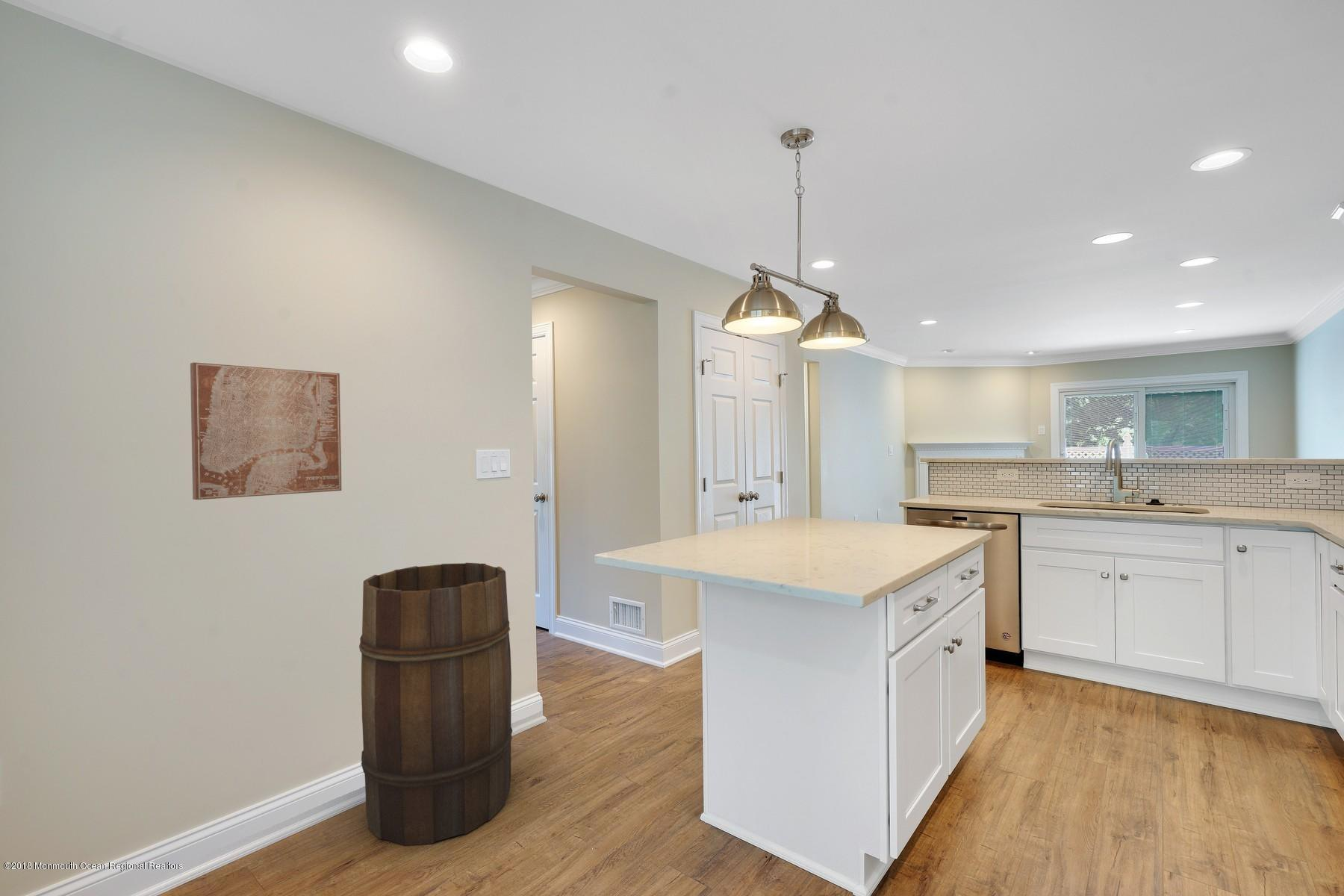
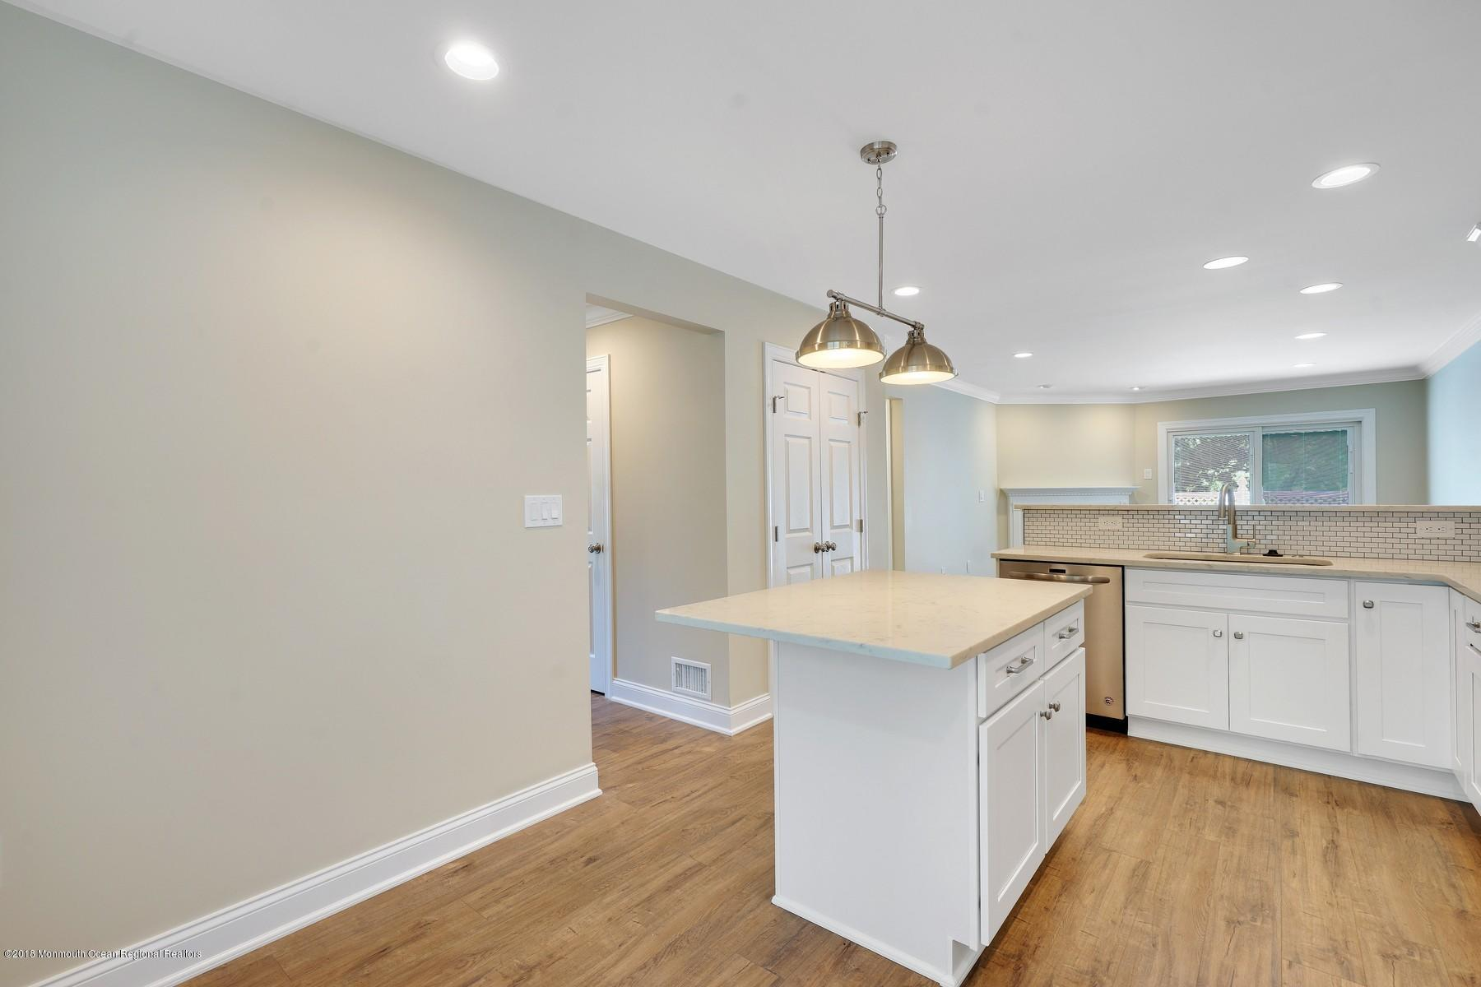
- wall art (271, 432)
- wooden barrel (438, 689)
